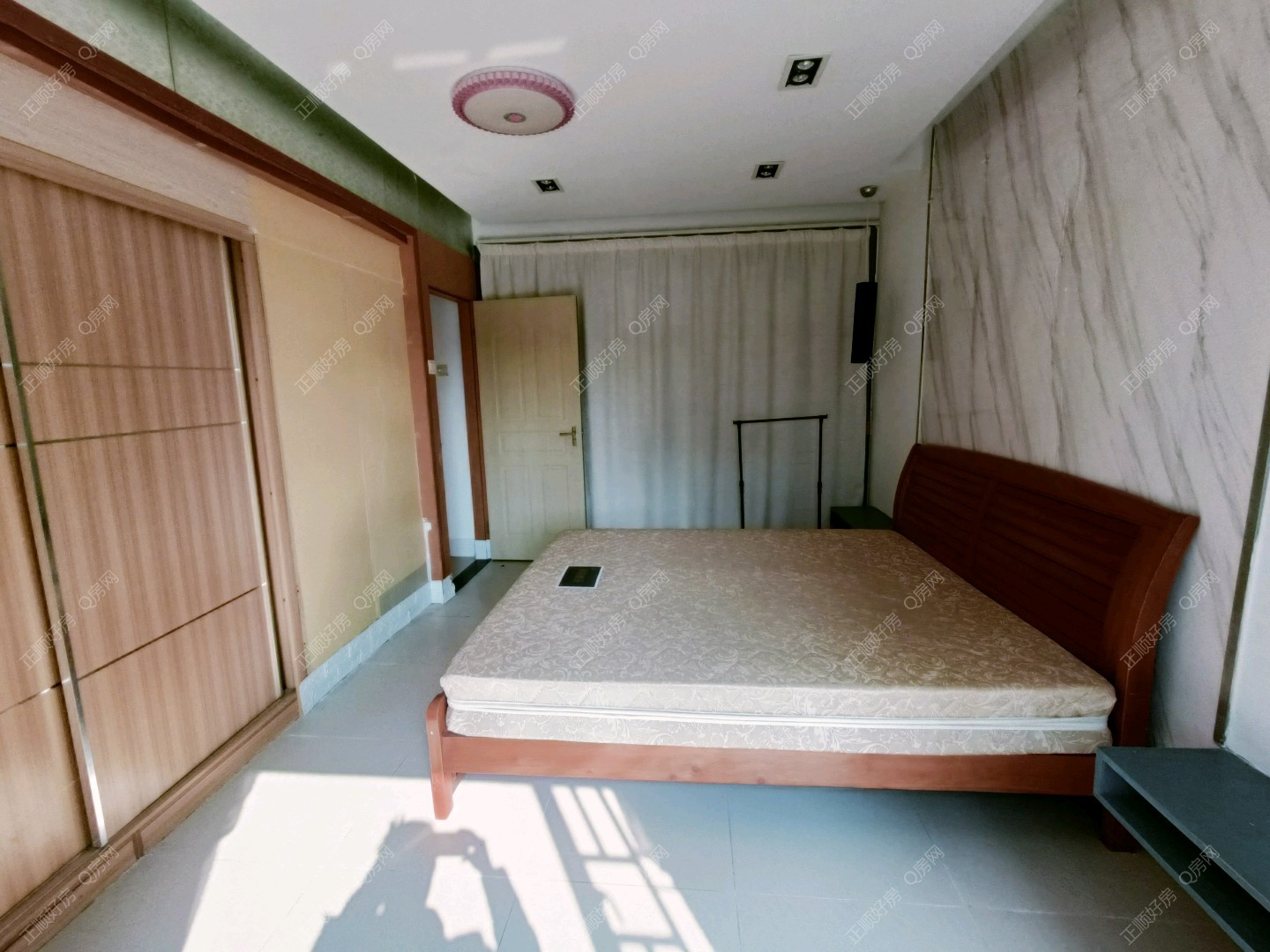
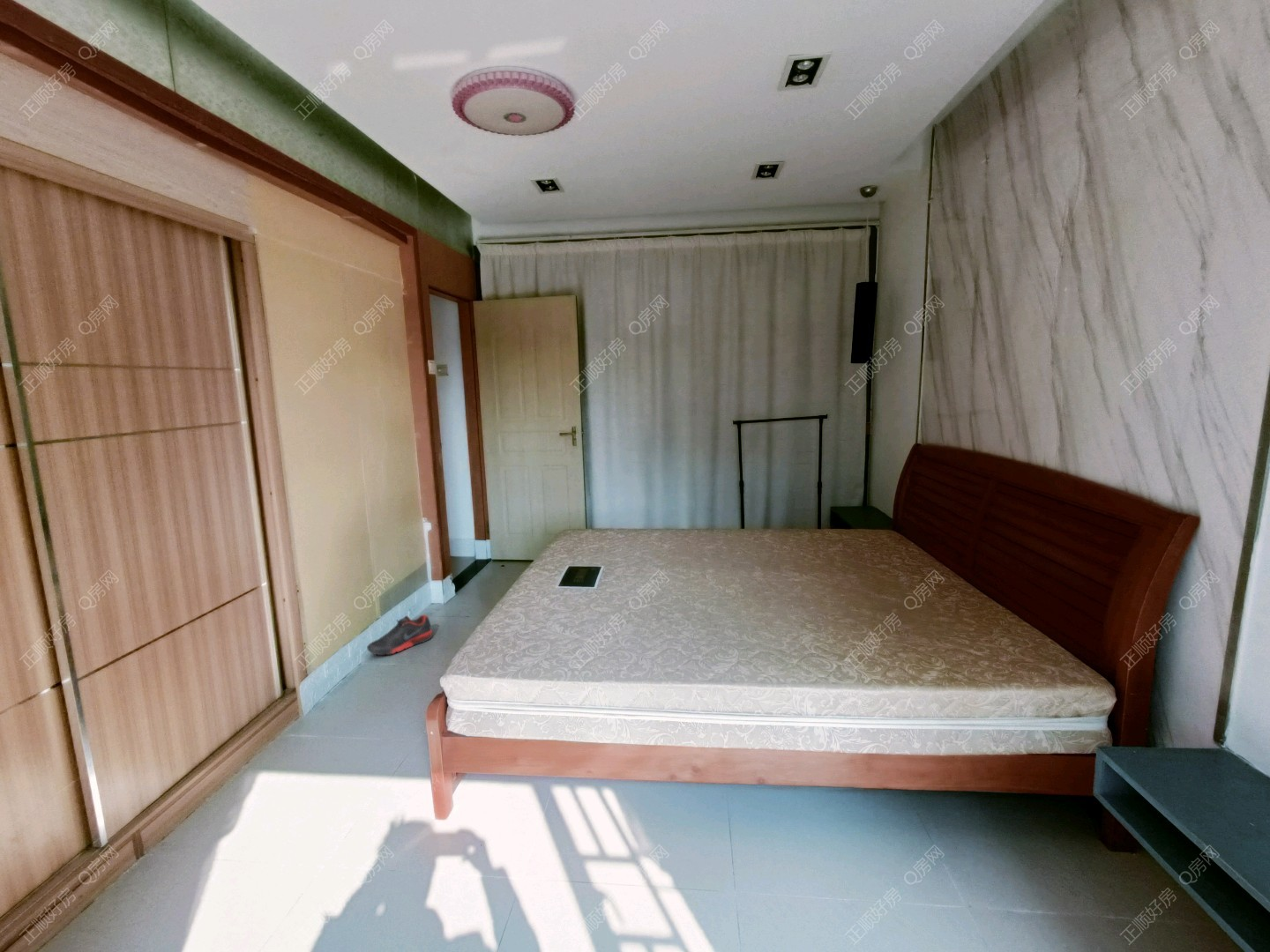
+ shoe (400, 632)
